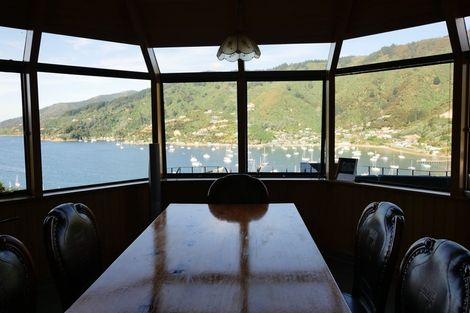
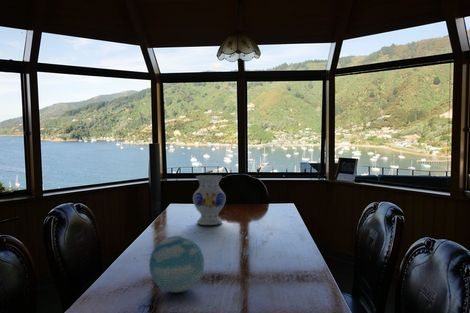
+ vase (209, 199)
+ decorative ball (177, 263)
